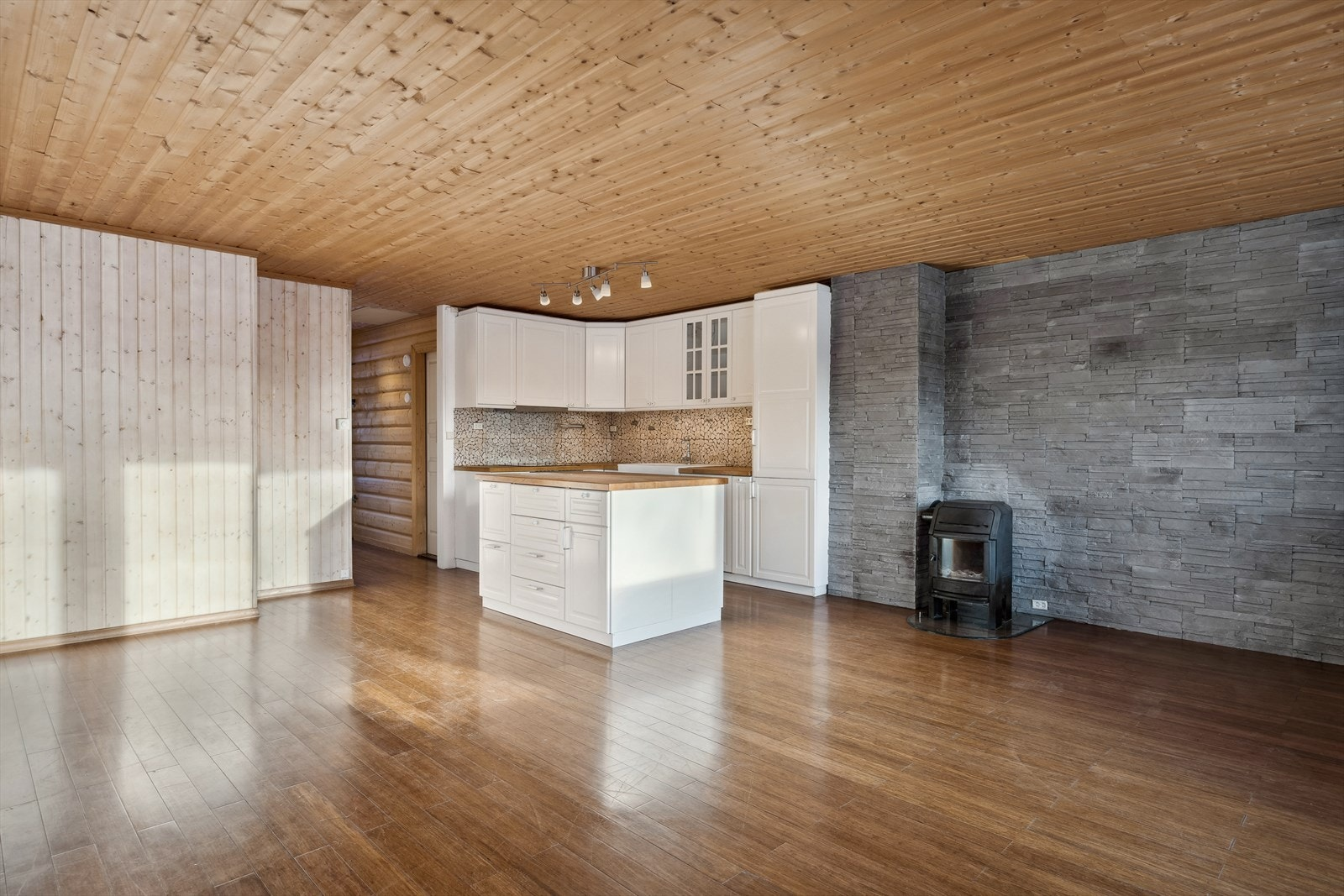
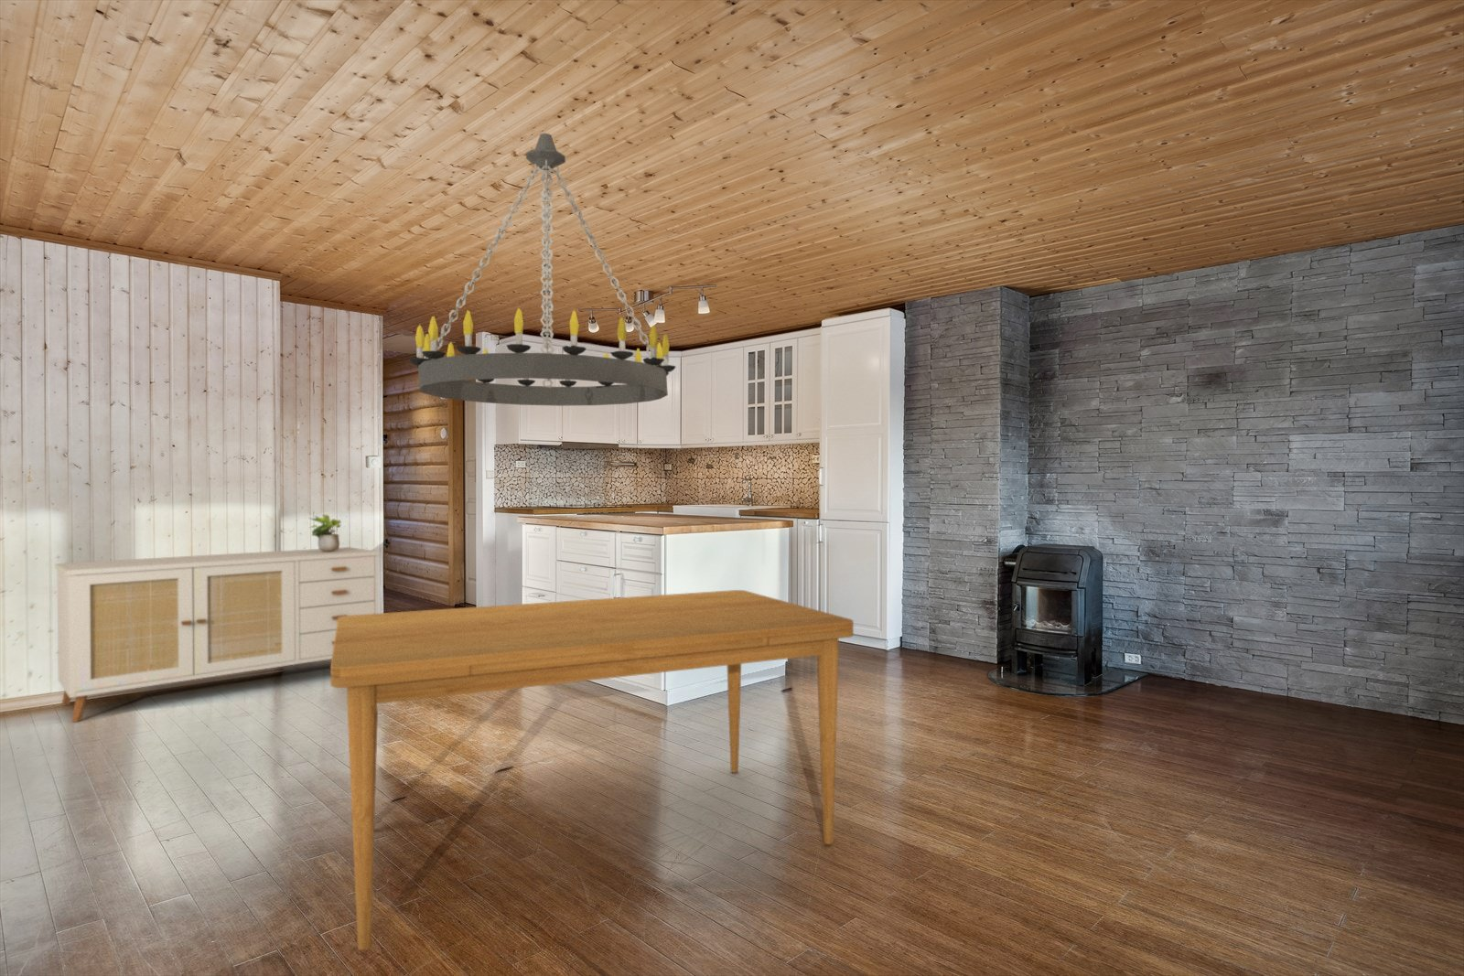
+ dining table (584, 681)
+ potted plant (325, 533)
+ sideboard (230, 622)
+ chandelier (546, 265)
